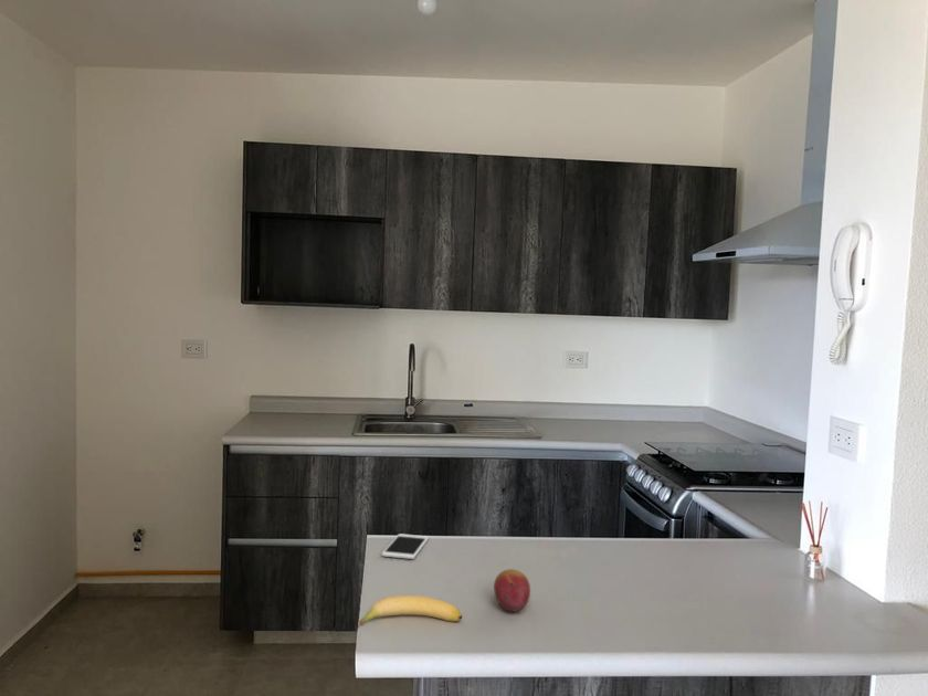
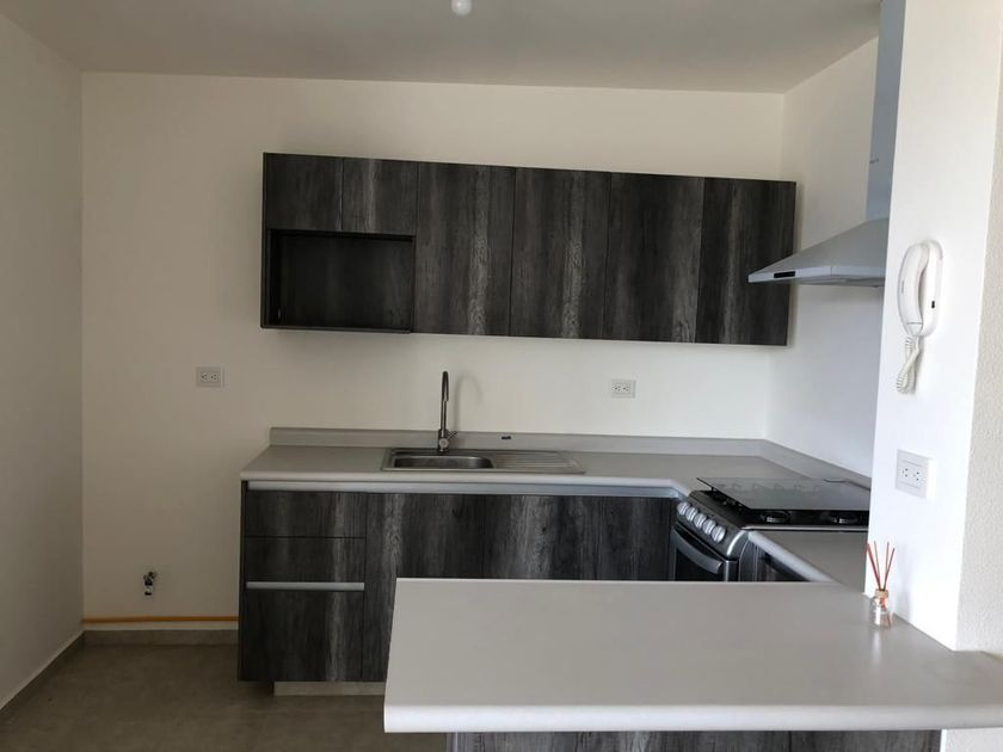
- cell phone (405, 546)
- fruit (512, 589)
- banana (411, 610)
